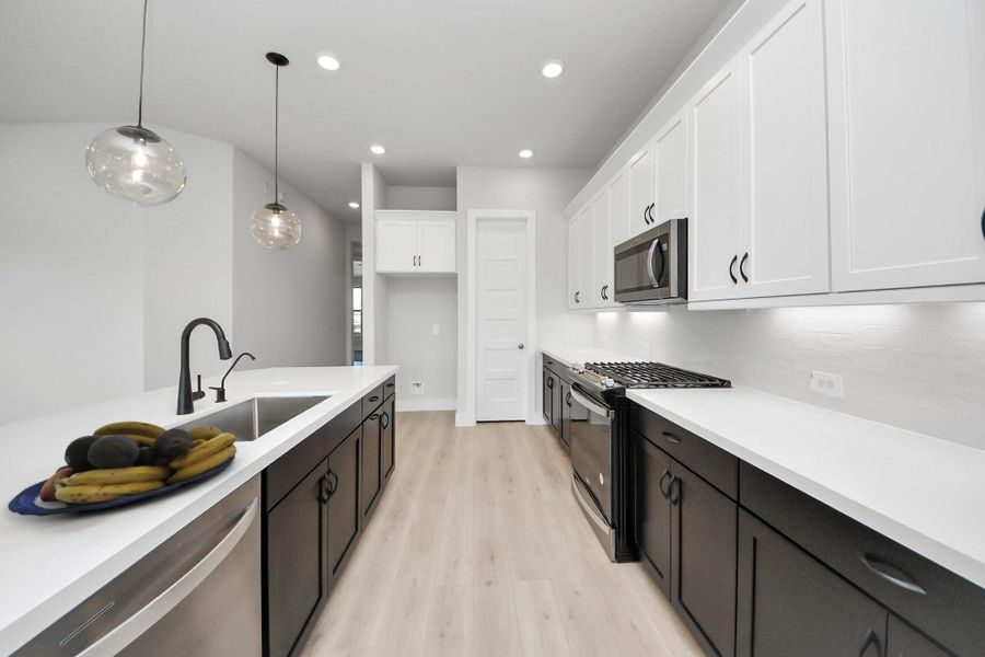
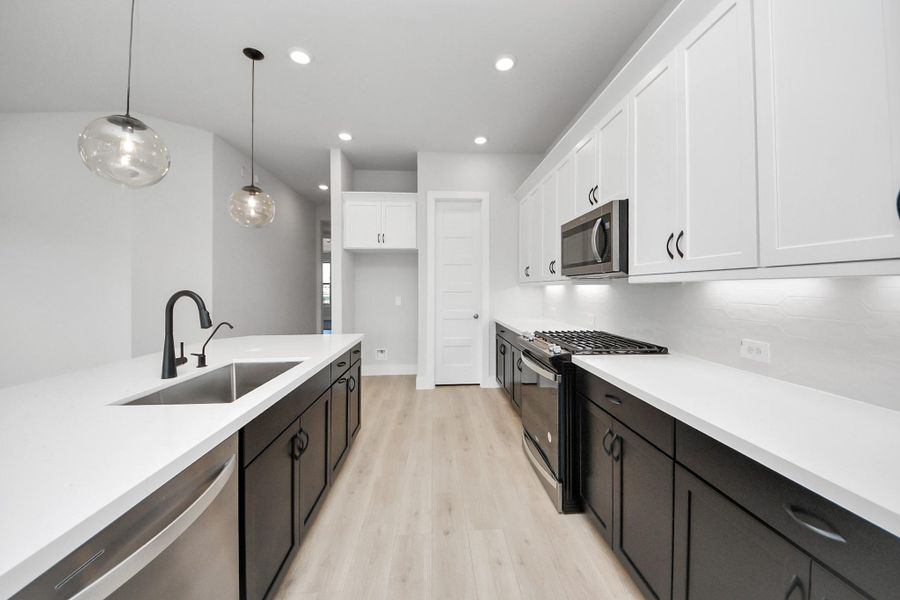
- fruit bowl (139, 448)
